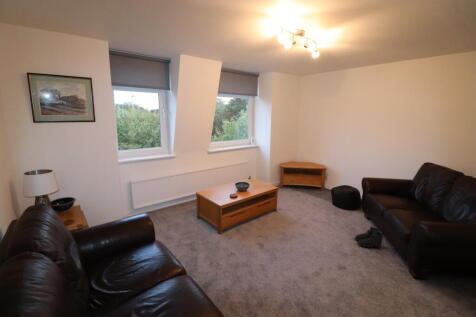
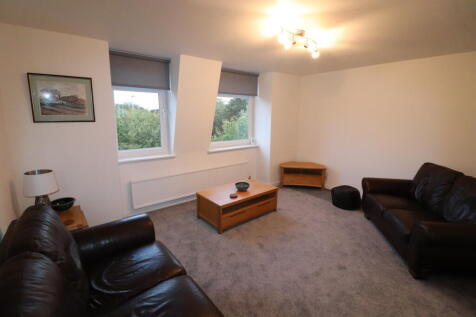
- boots (368, 235)
